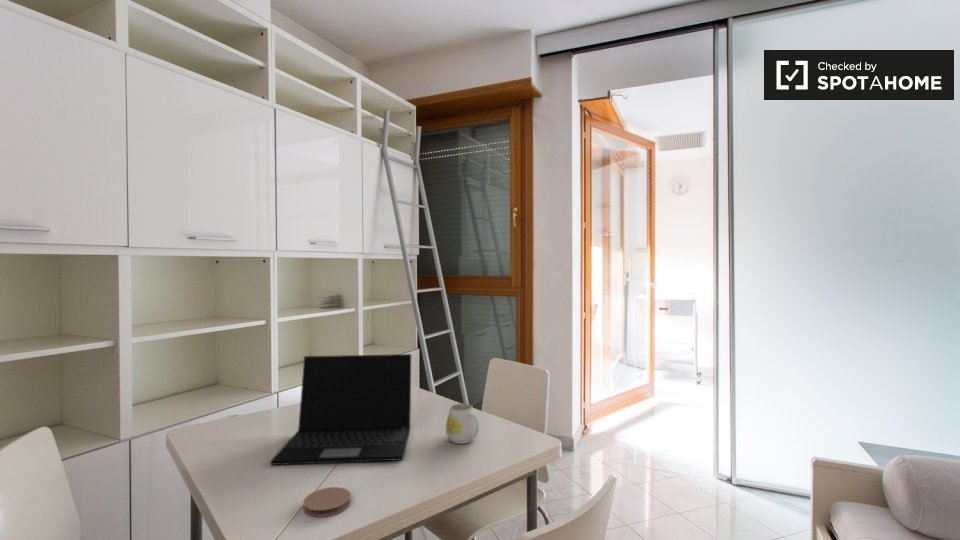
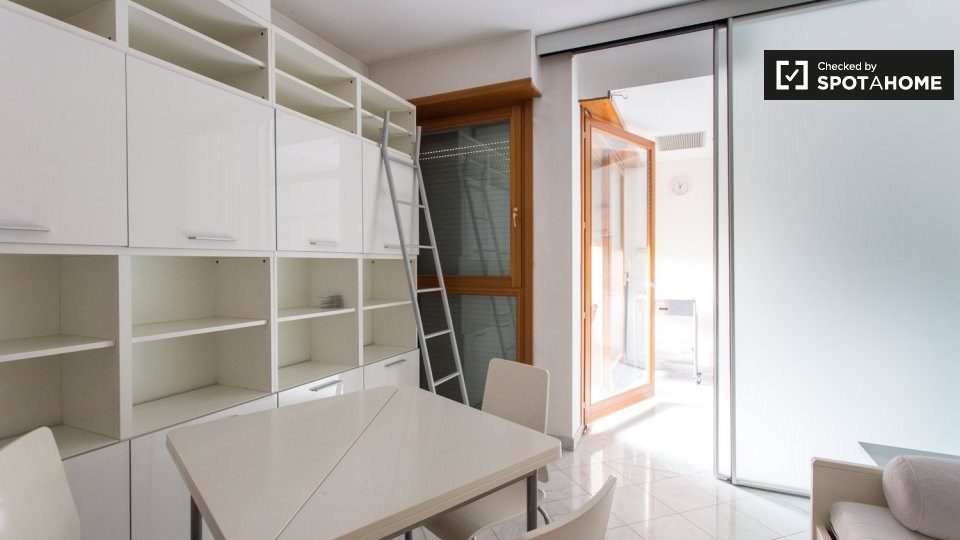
- laptop (349, 403)
- mug (464, 424)
- coaster (327, 501)
